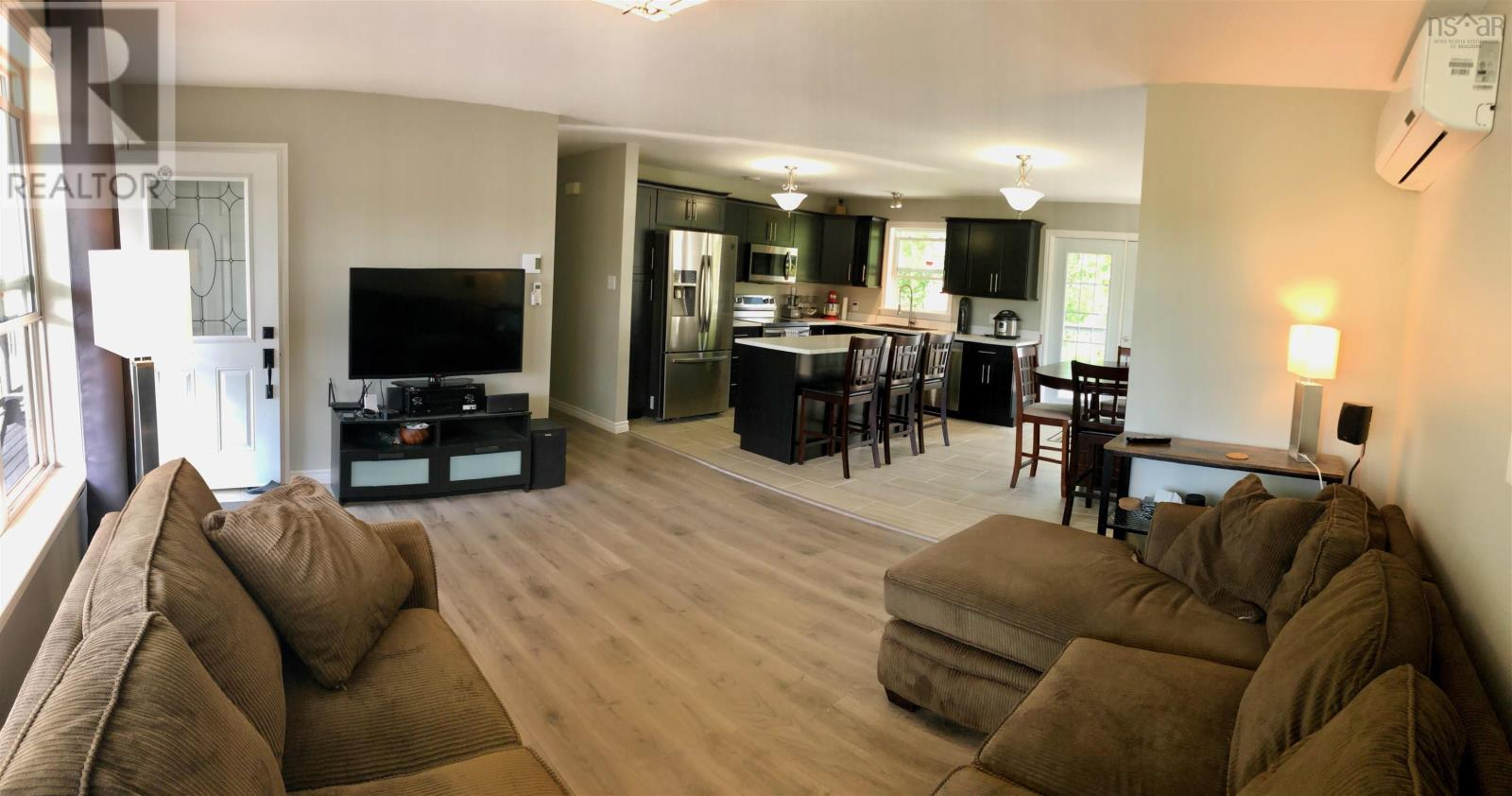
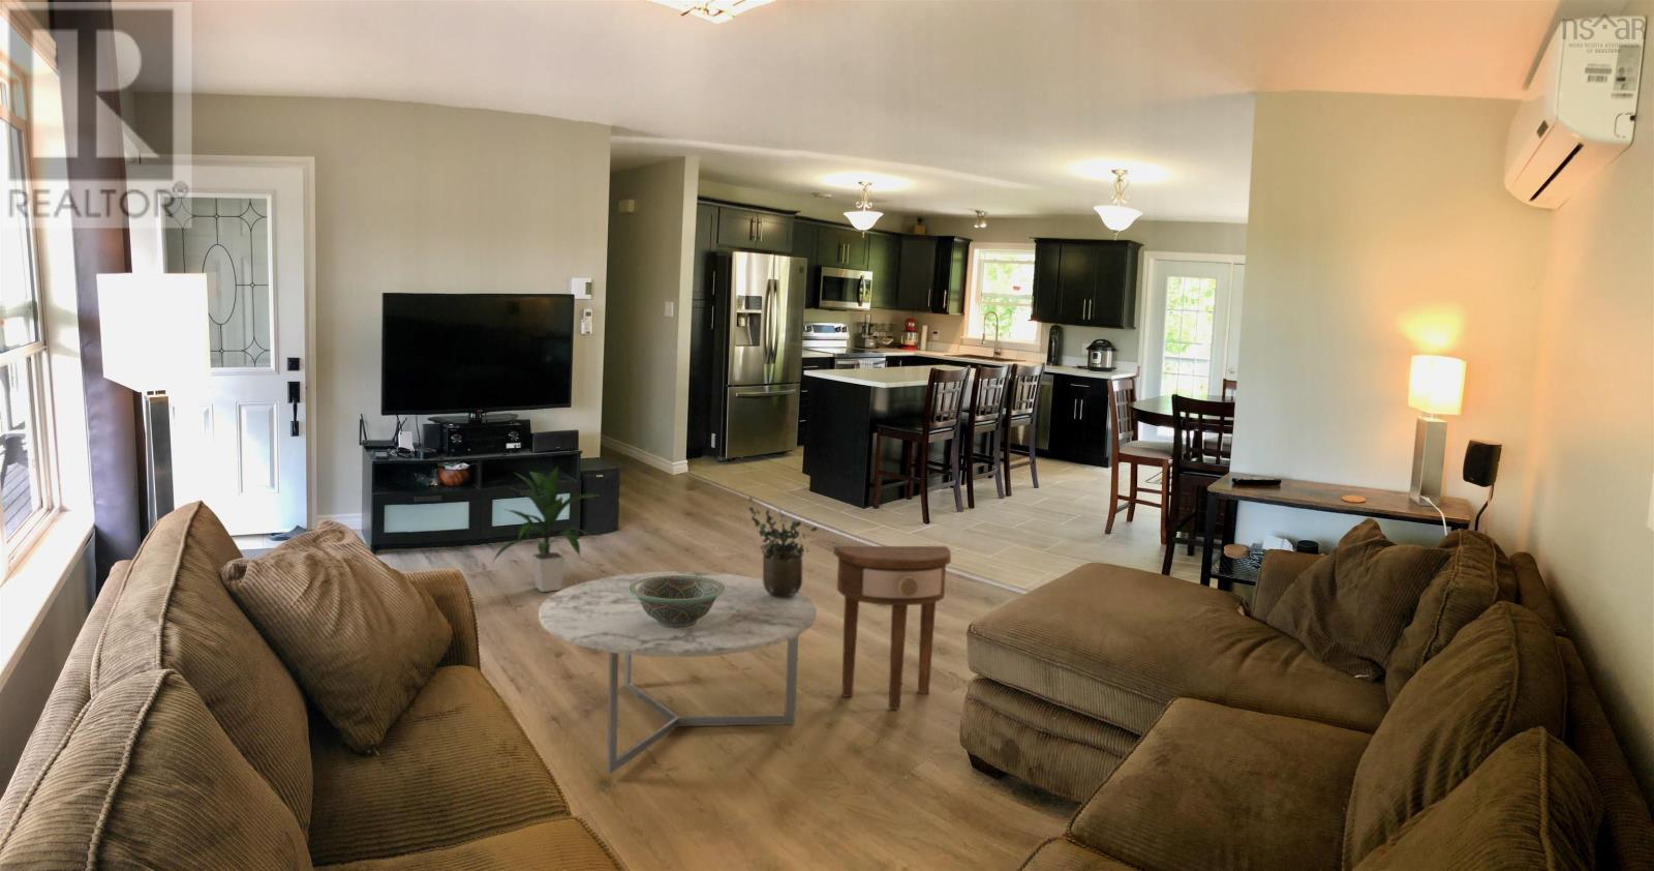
+ potted plant (778, 545)
+ indoor plant (543, 525)
+ decorative bowl (677, 603)
+ coffee table (679, 655)
+ side table (892, 624)
